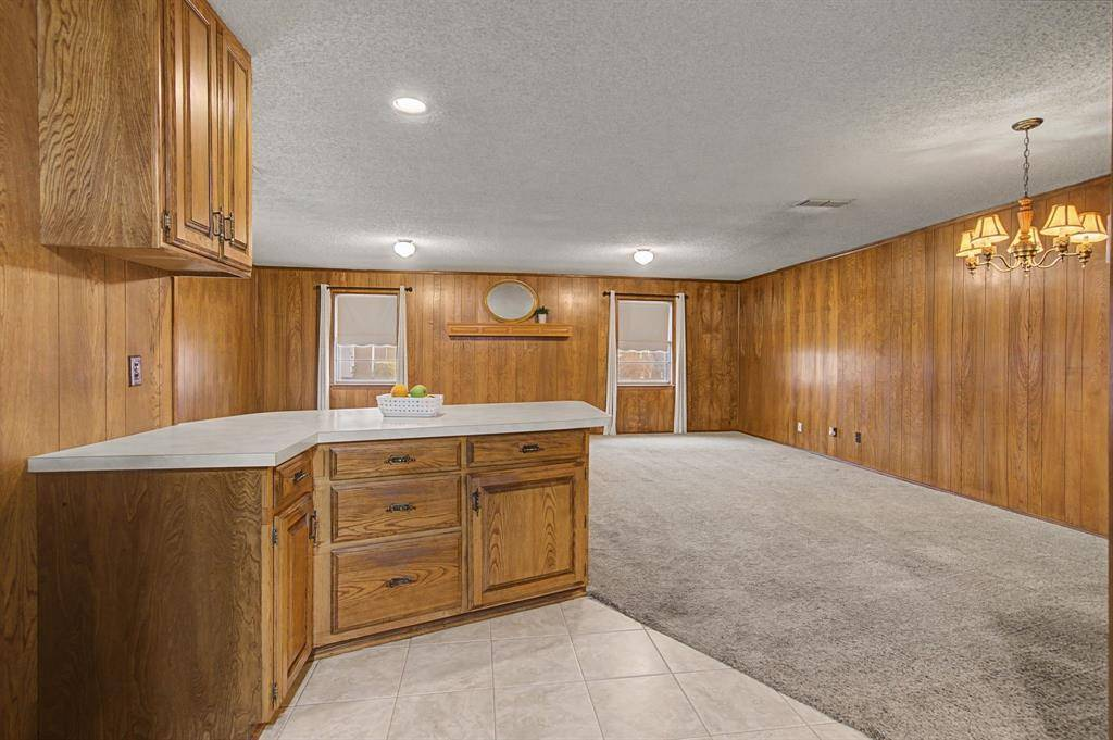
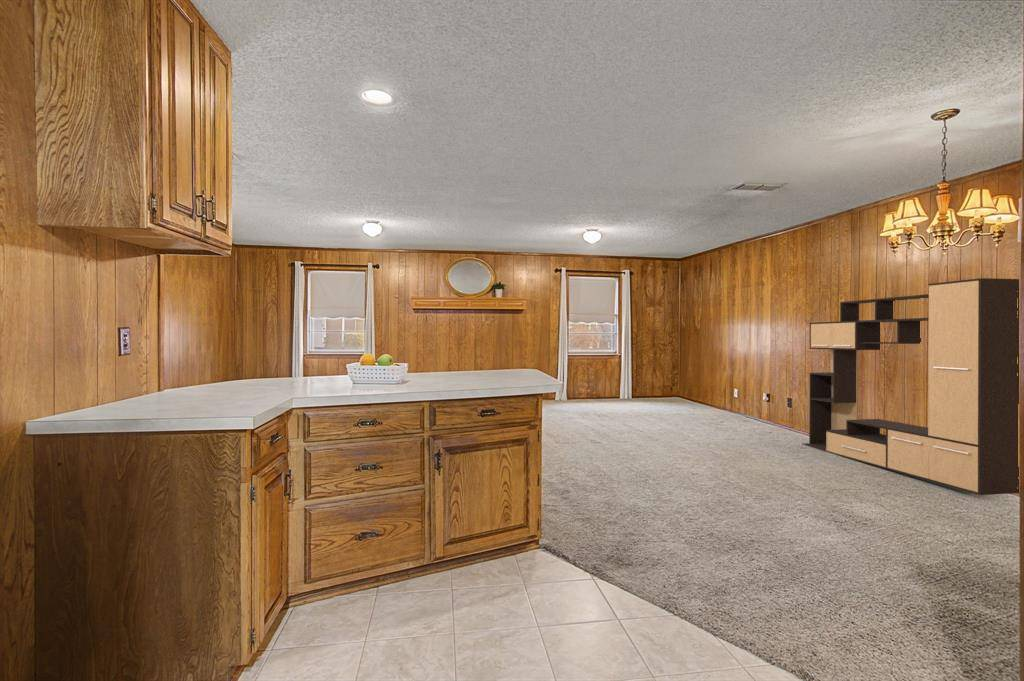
+ media console (879, 349)
